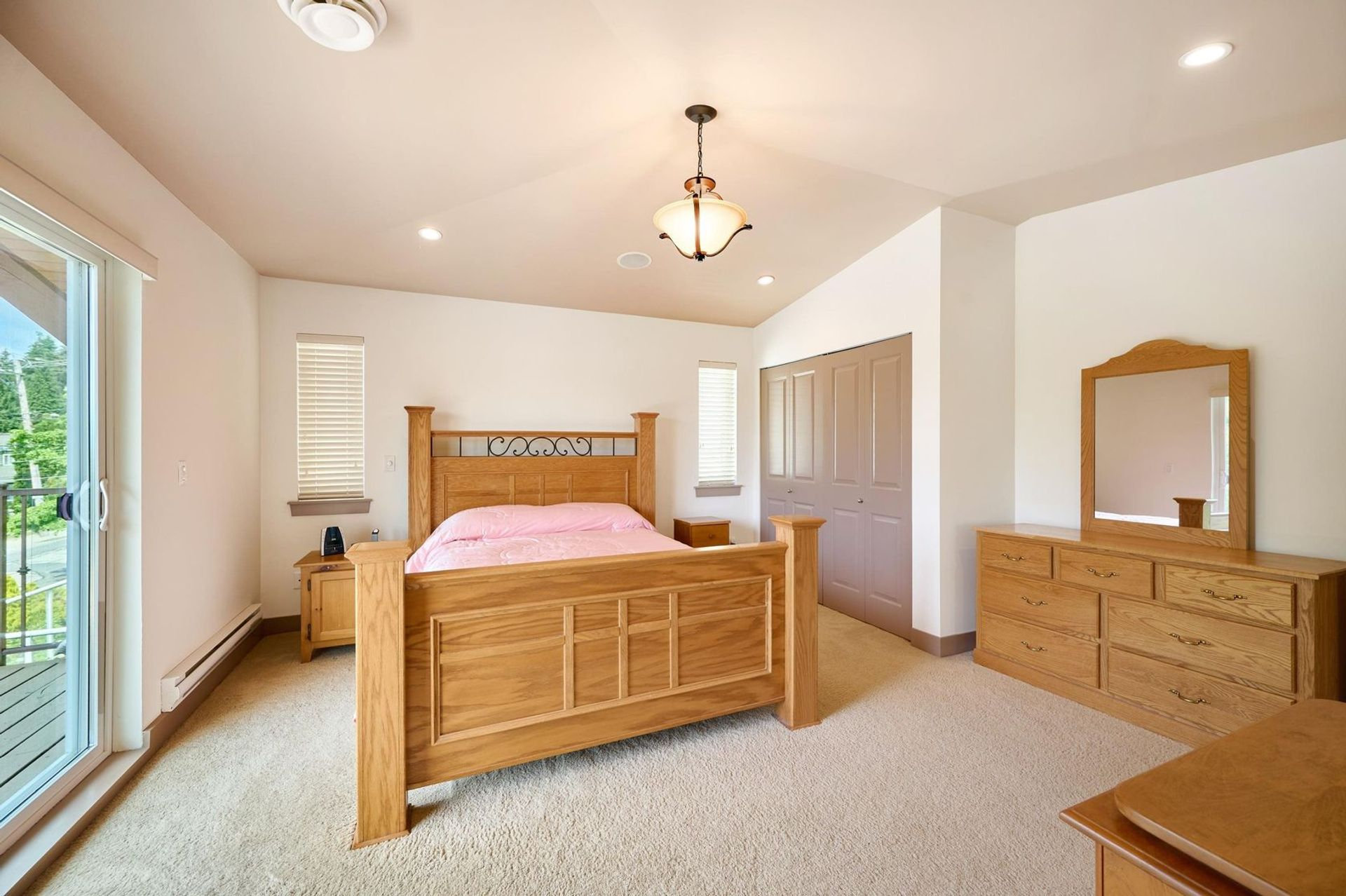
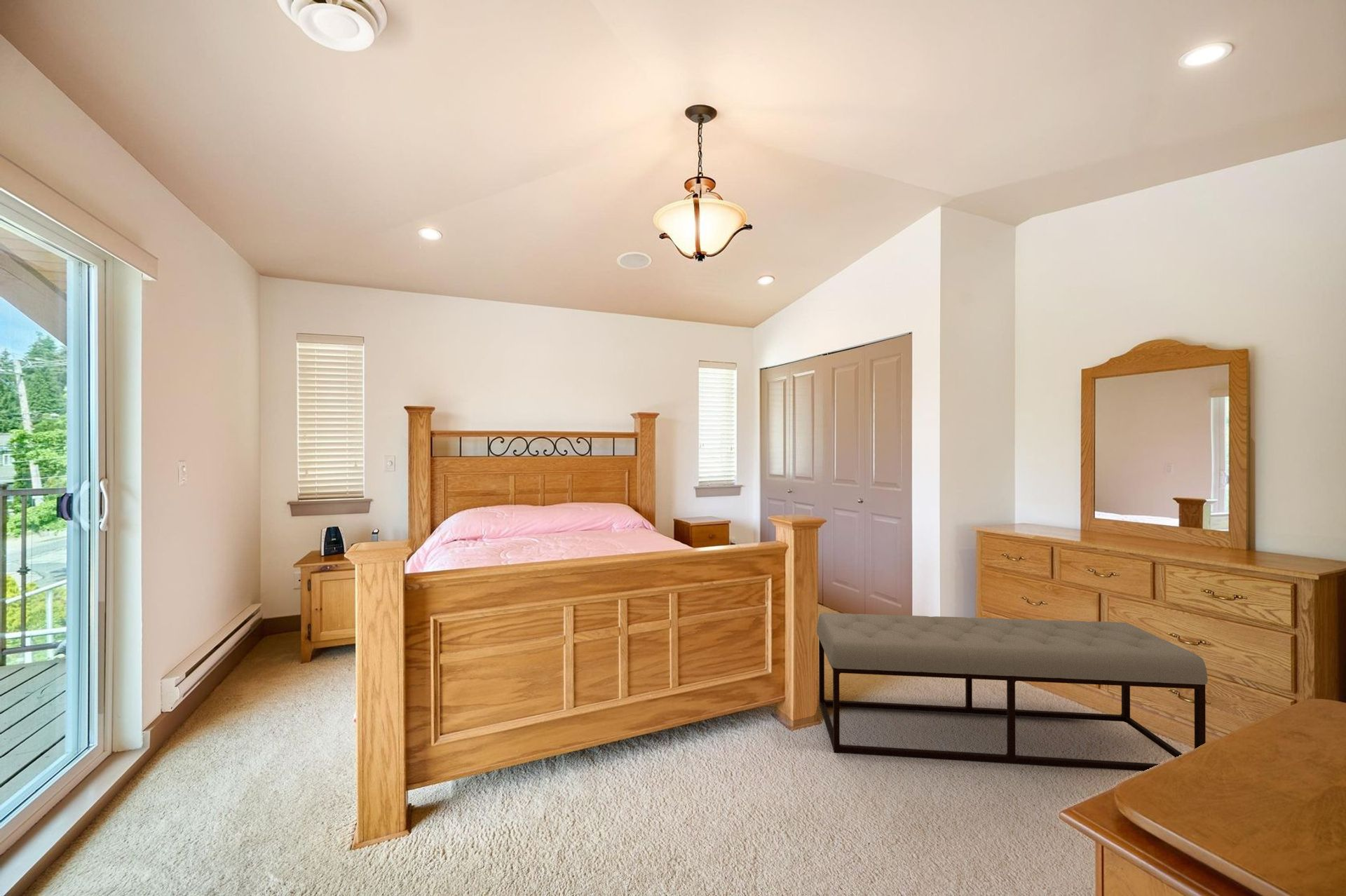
+ bench (989, 679)
